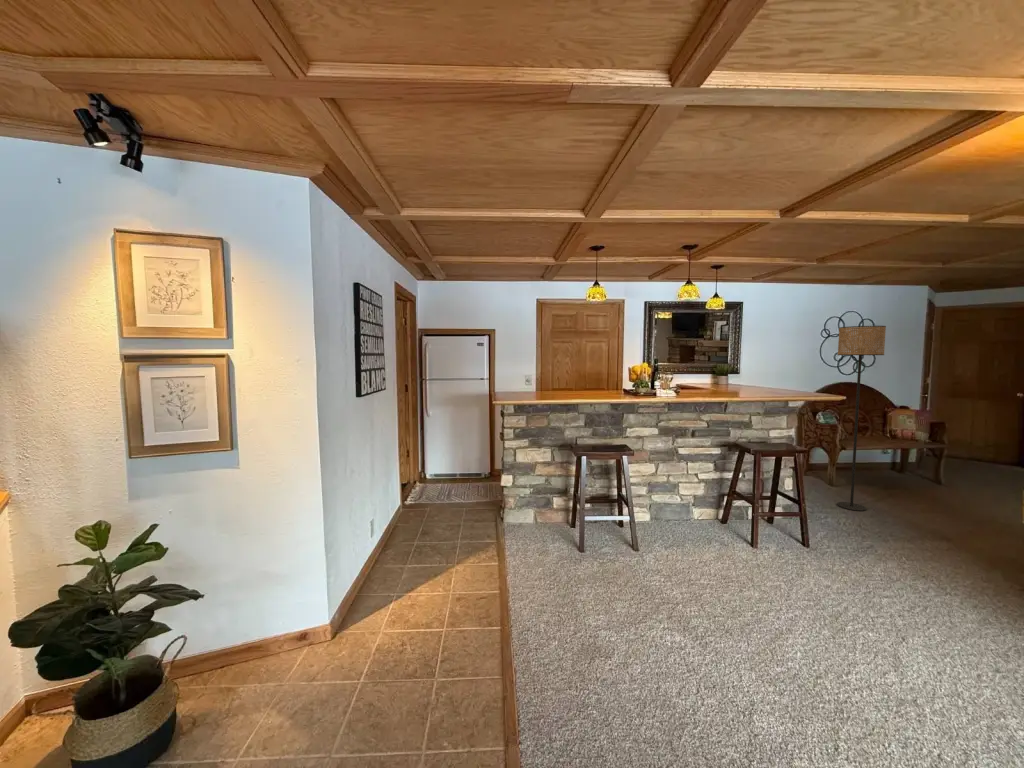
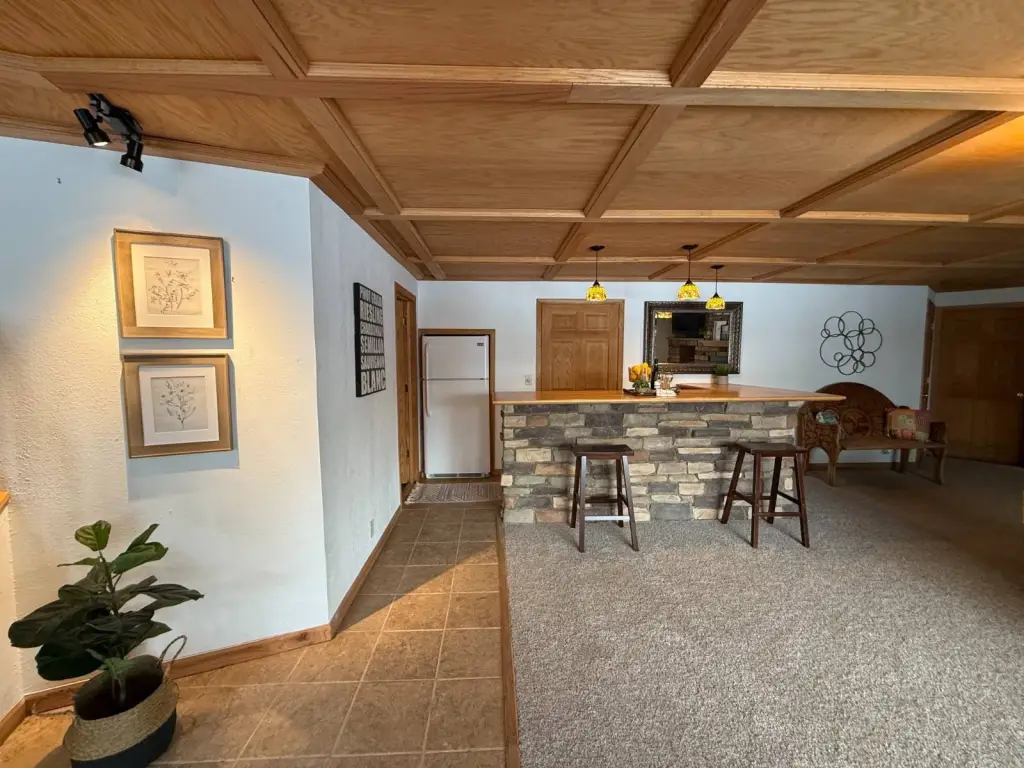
- floor lamp (856, 418)
